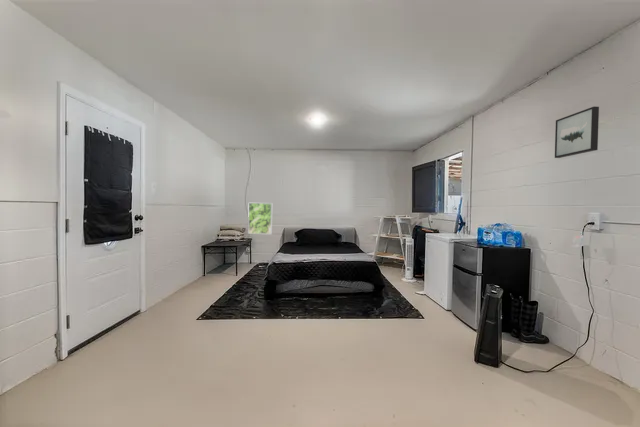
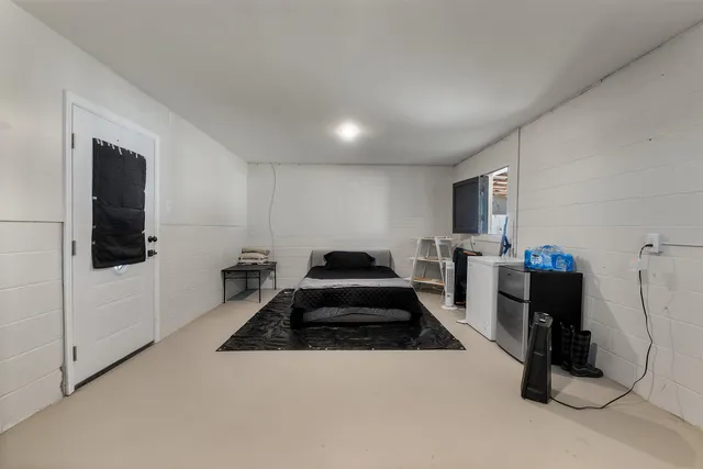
- wall art (575, 134)
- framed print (260, 218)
